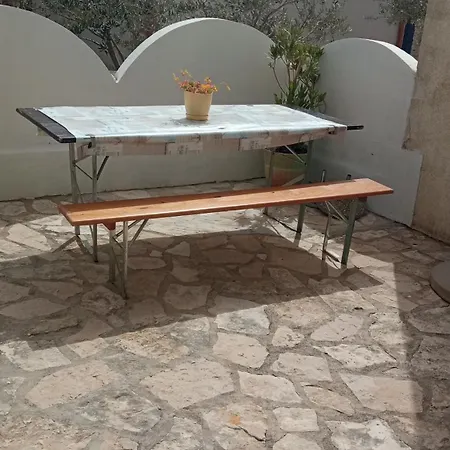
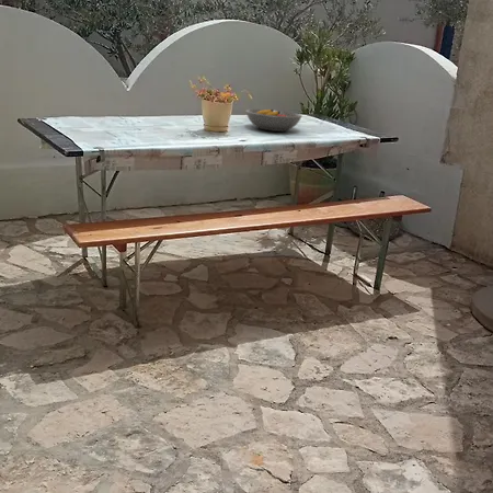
+ fruit bowl (273, 118)
